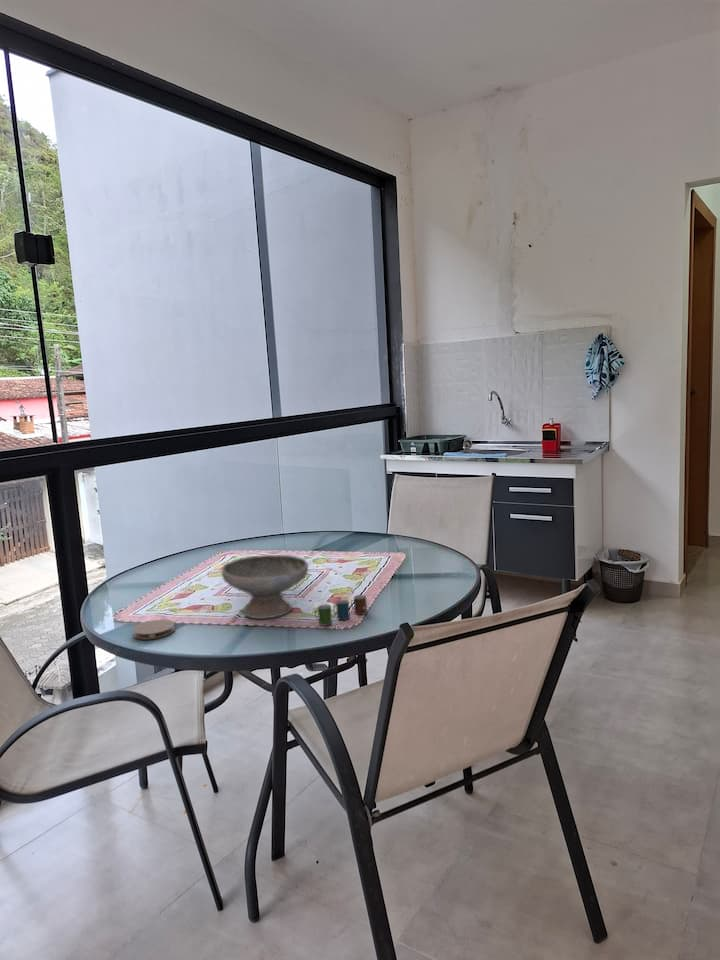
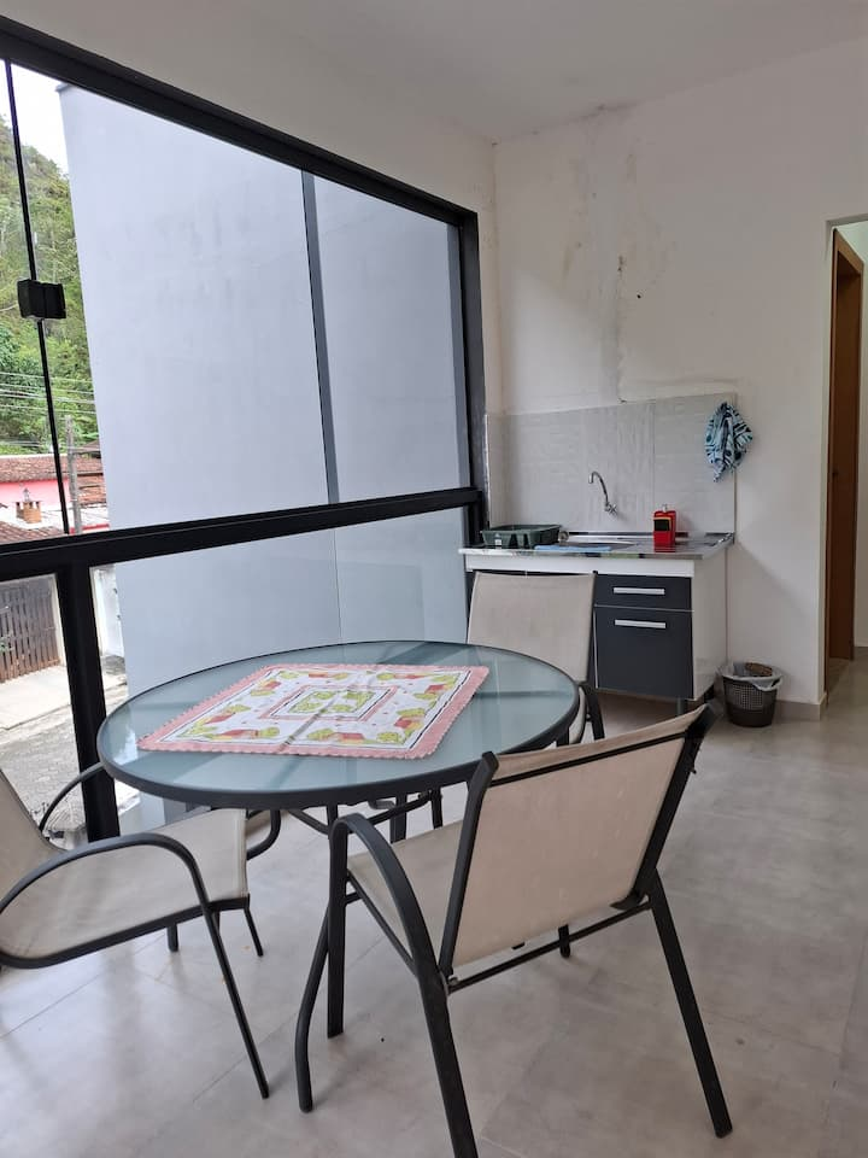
- bowl (266, 587)
- cup (340, 604)
- coaster (154, 629)
